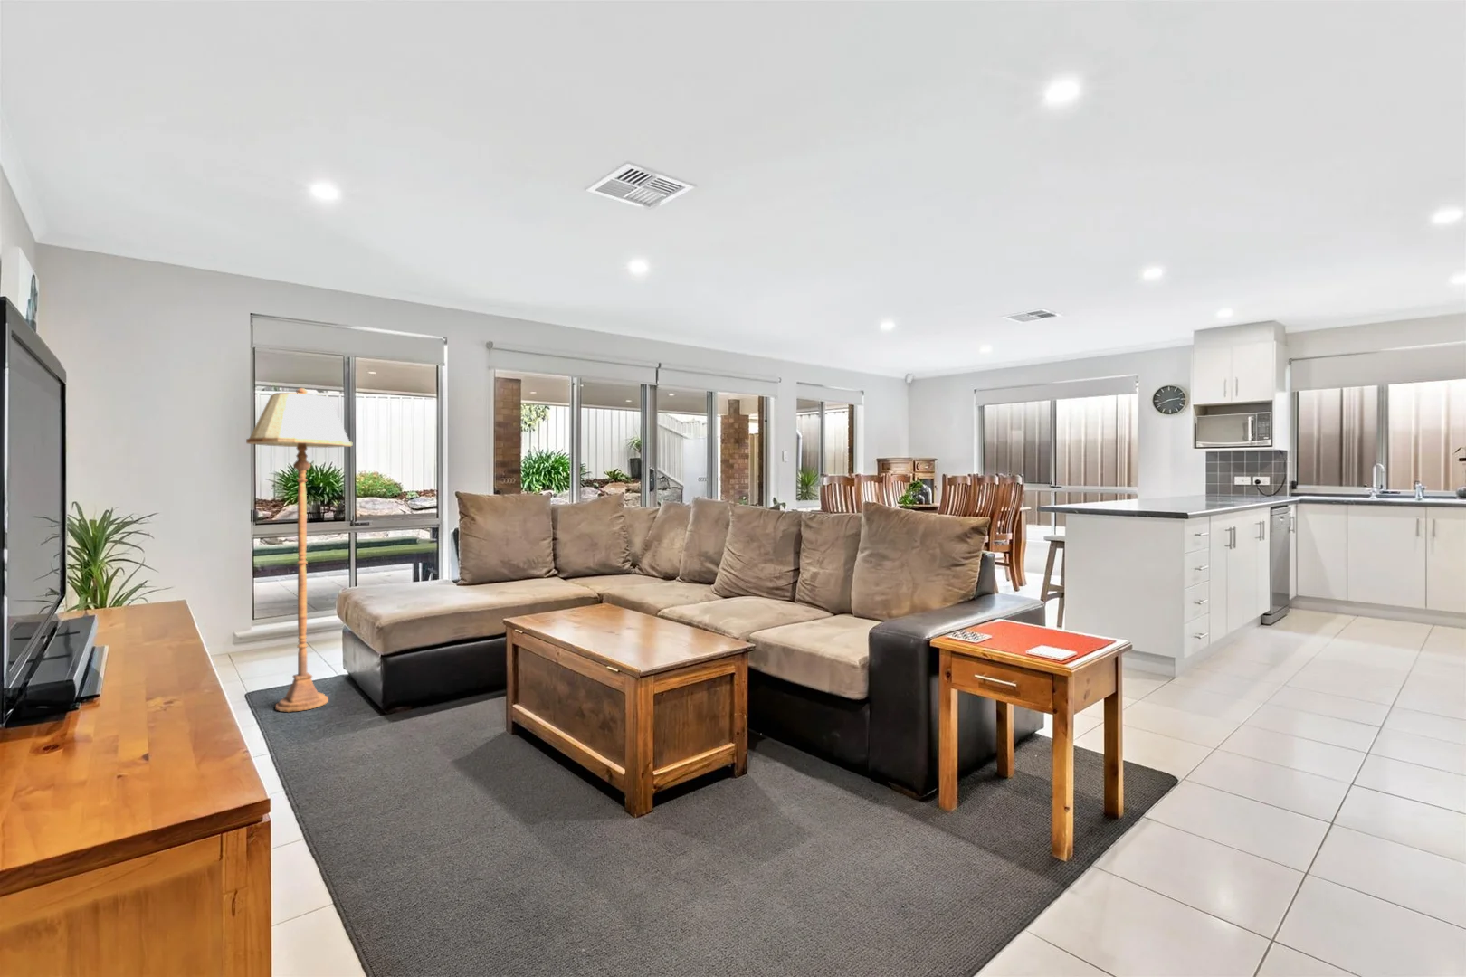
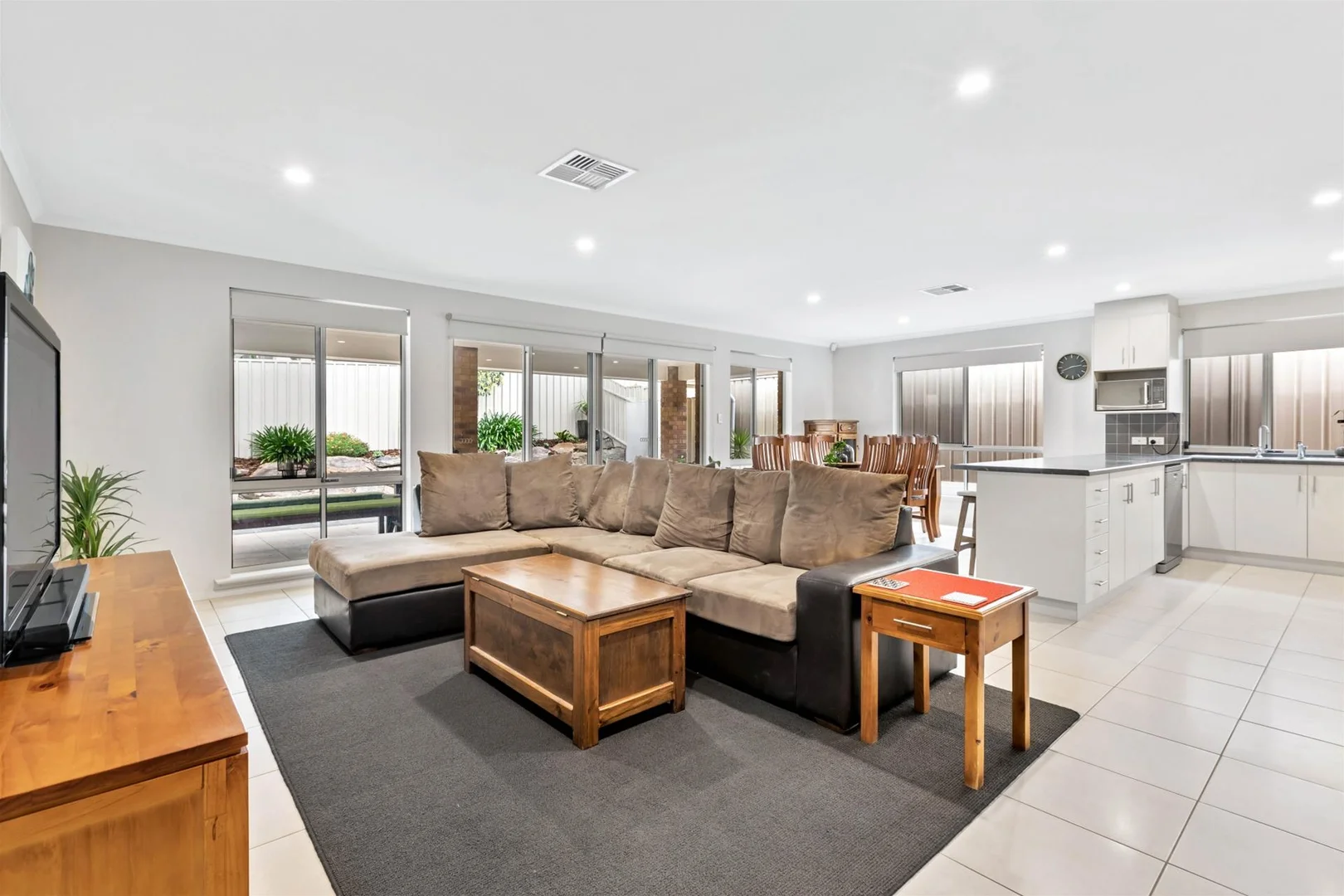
- floor lamp (300, 545)
